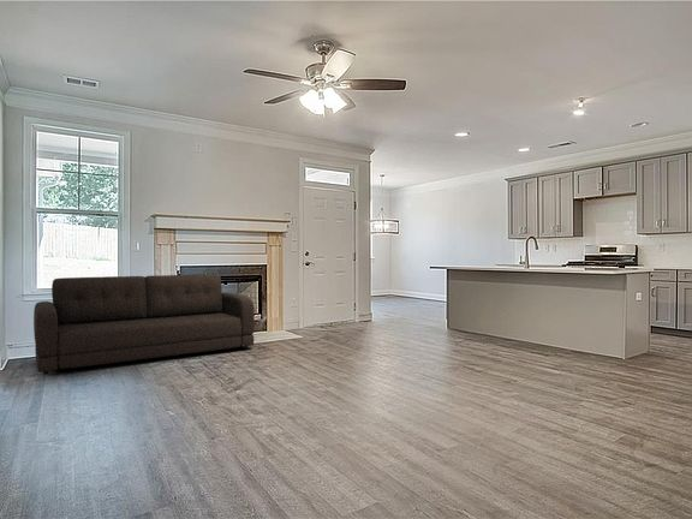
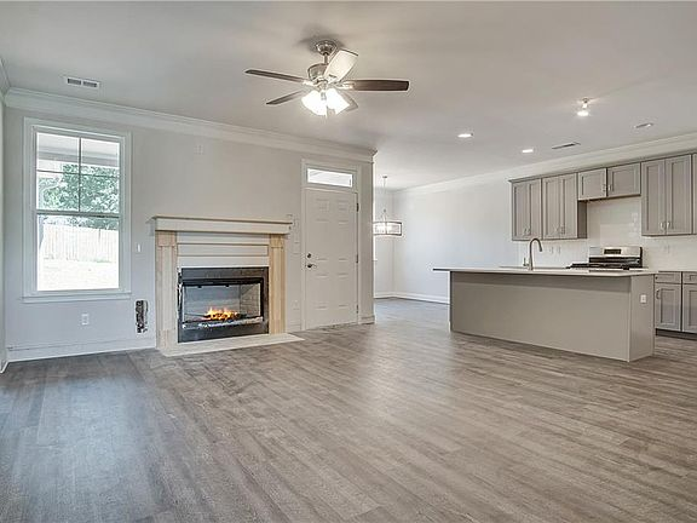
- sofa (148, 314)
